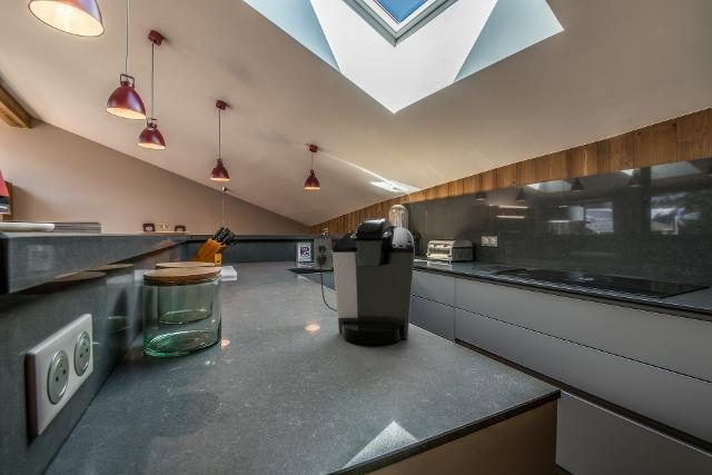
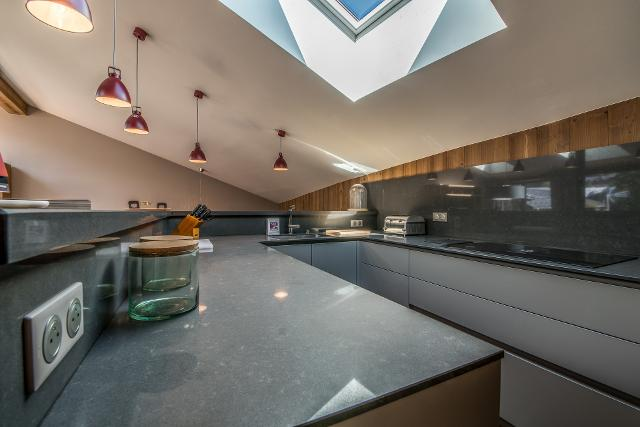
- coffee maker (354, 273)
